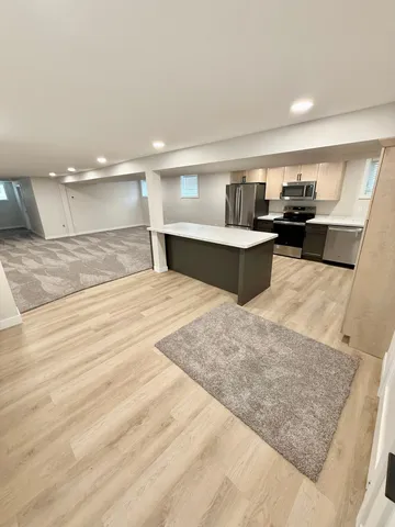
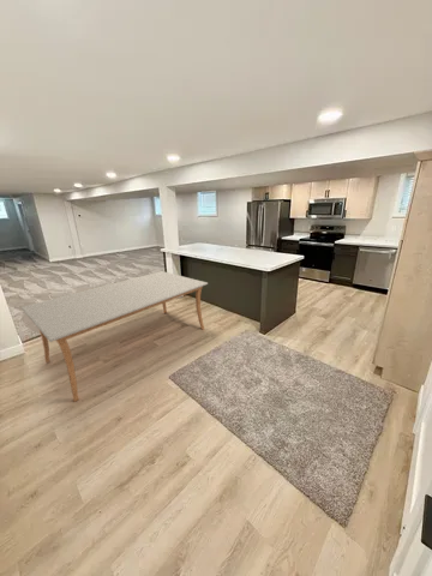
+ dining table (127, 316)
